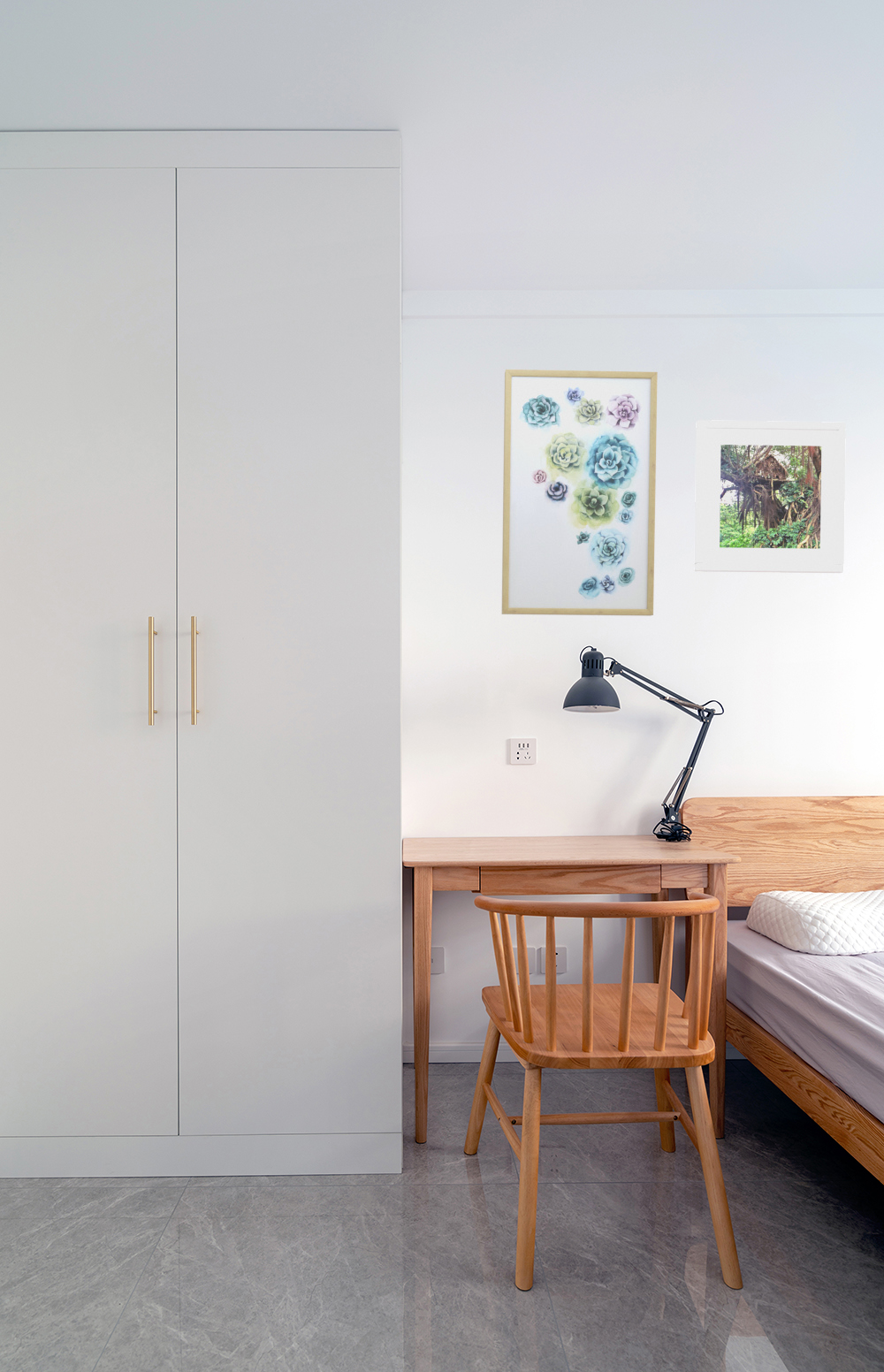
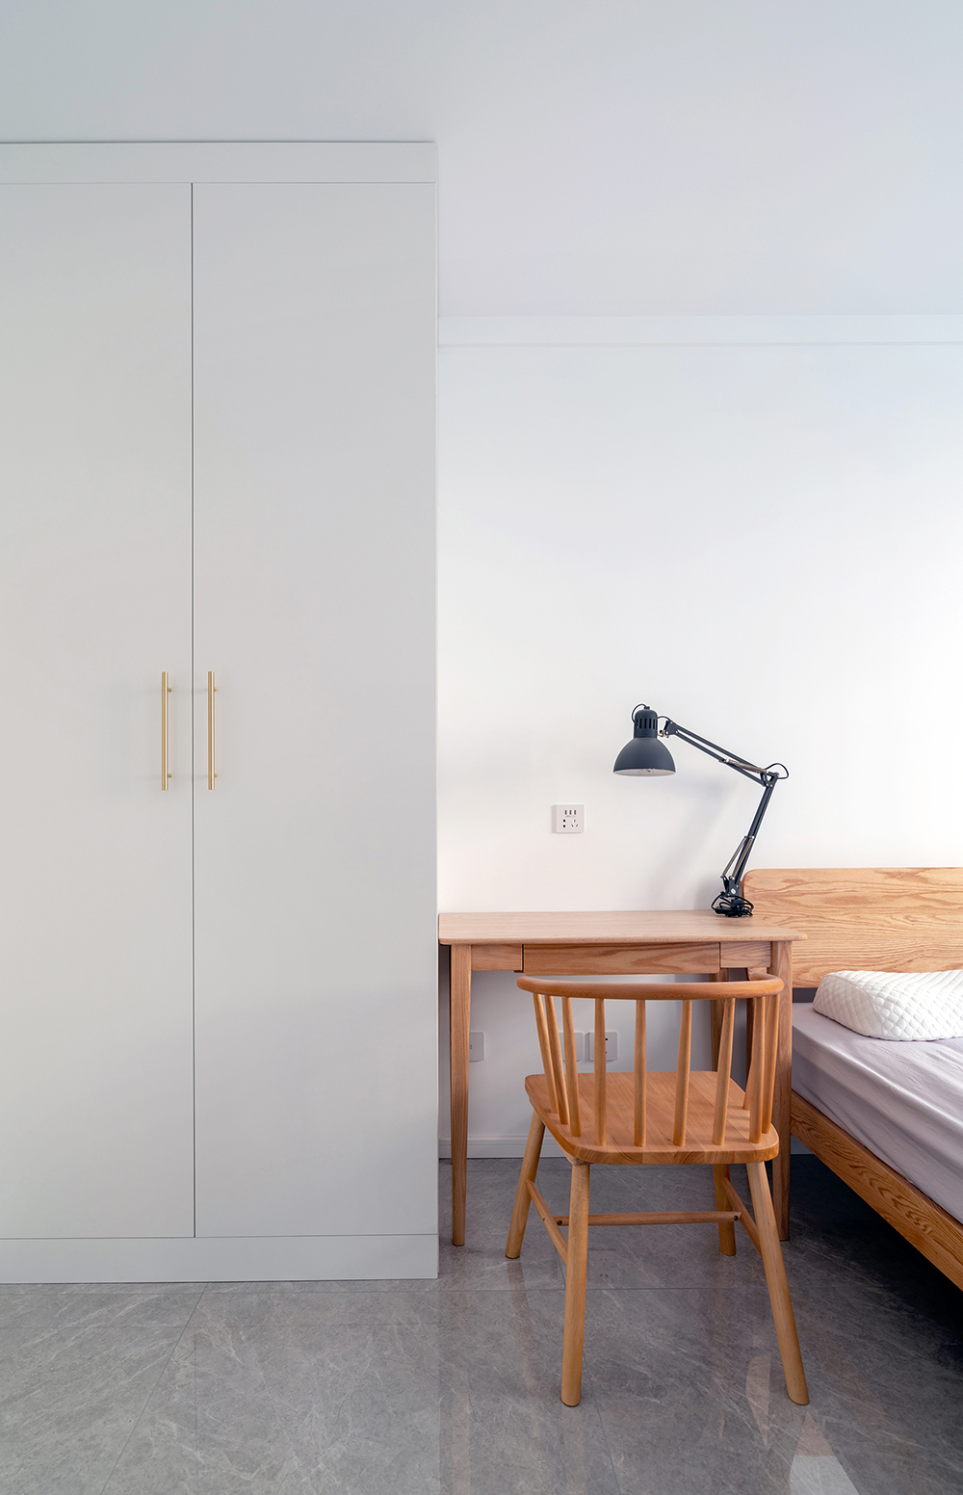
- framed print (769, 497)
- wall art (579, 493)
